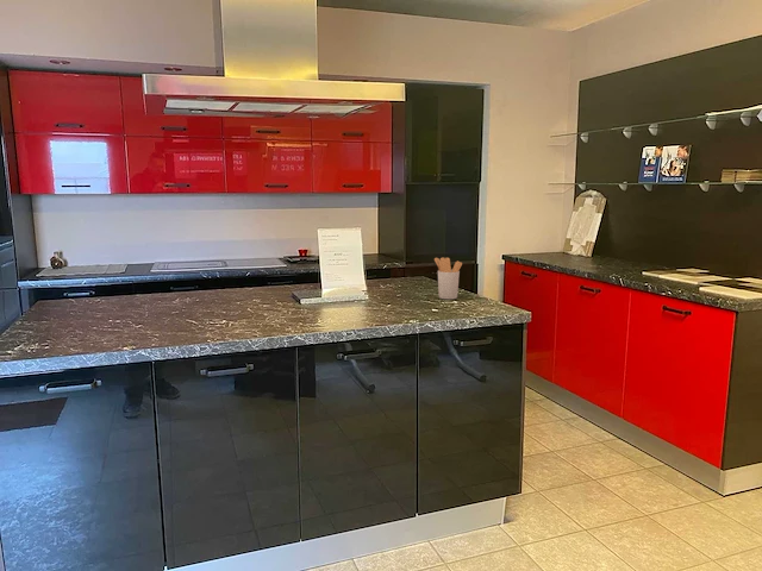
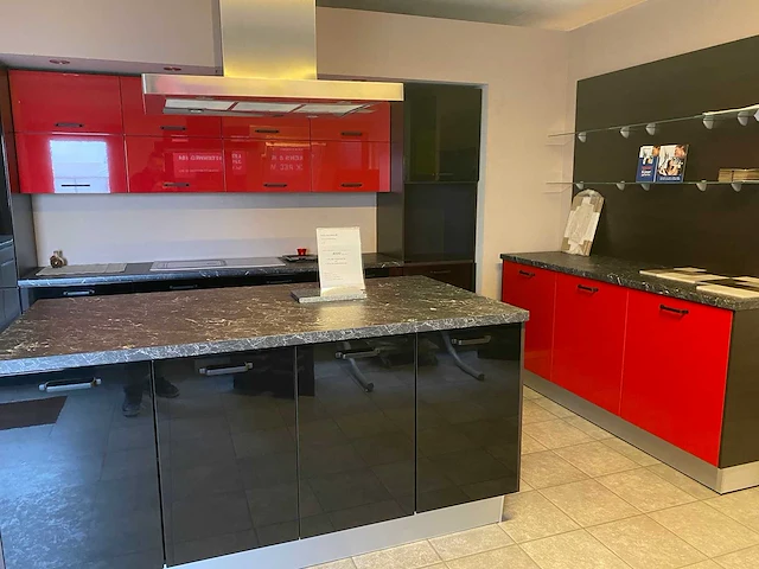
- utensil holder (445, 276)
